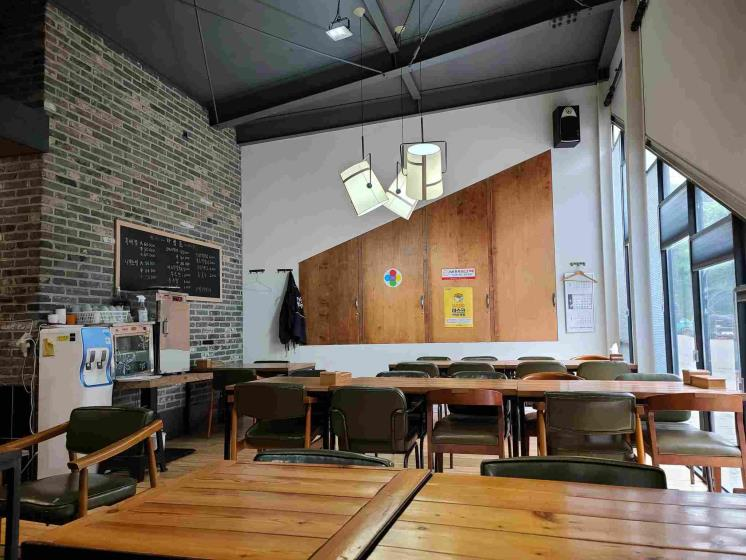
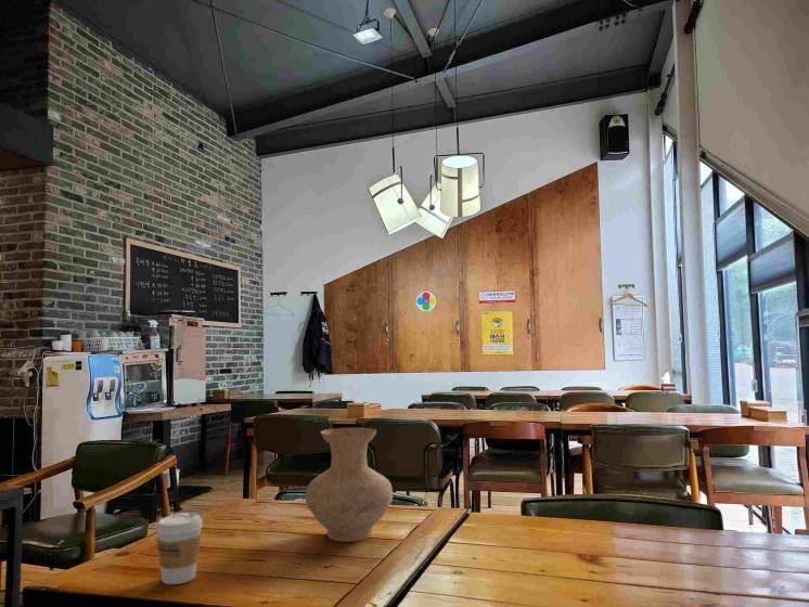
+ vase (349, 482)
+ coffee cup (178, 547)
